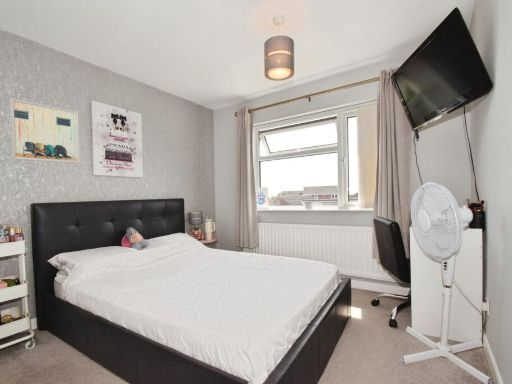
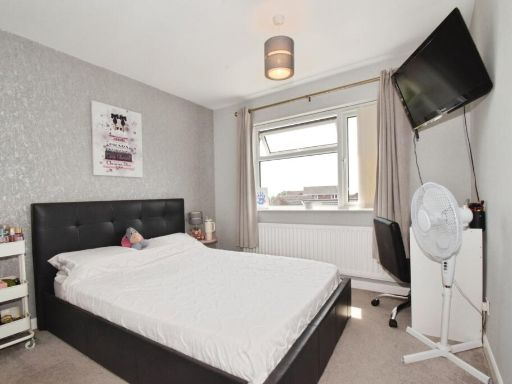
- wall art (47, 133)
